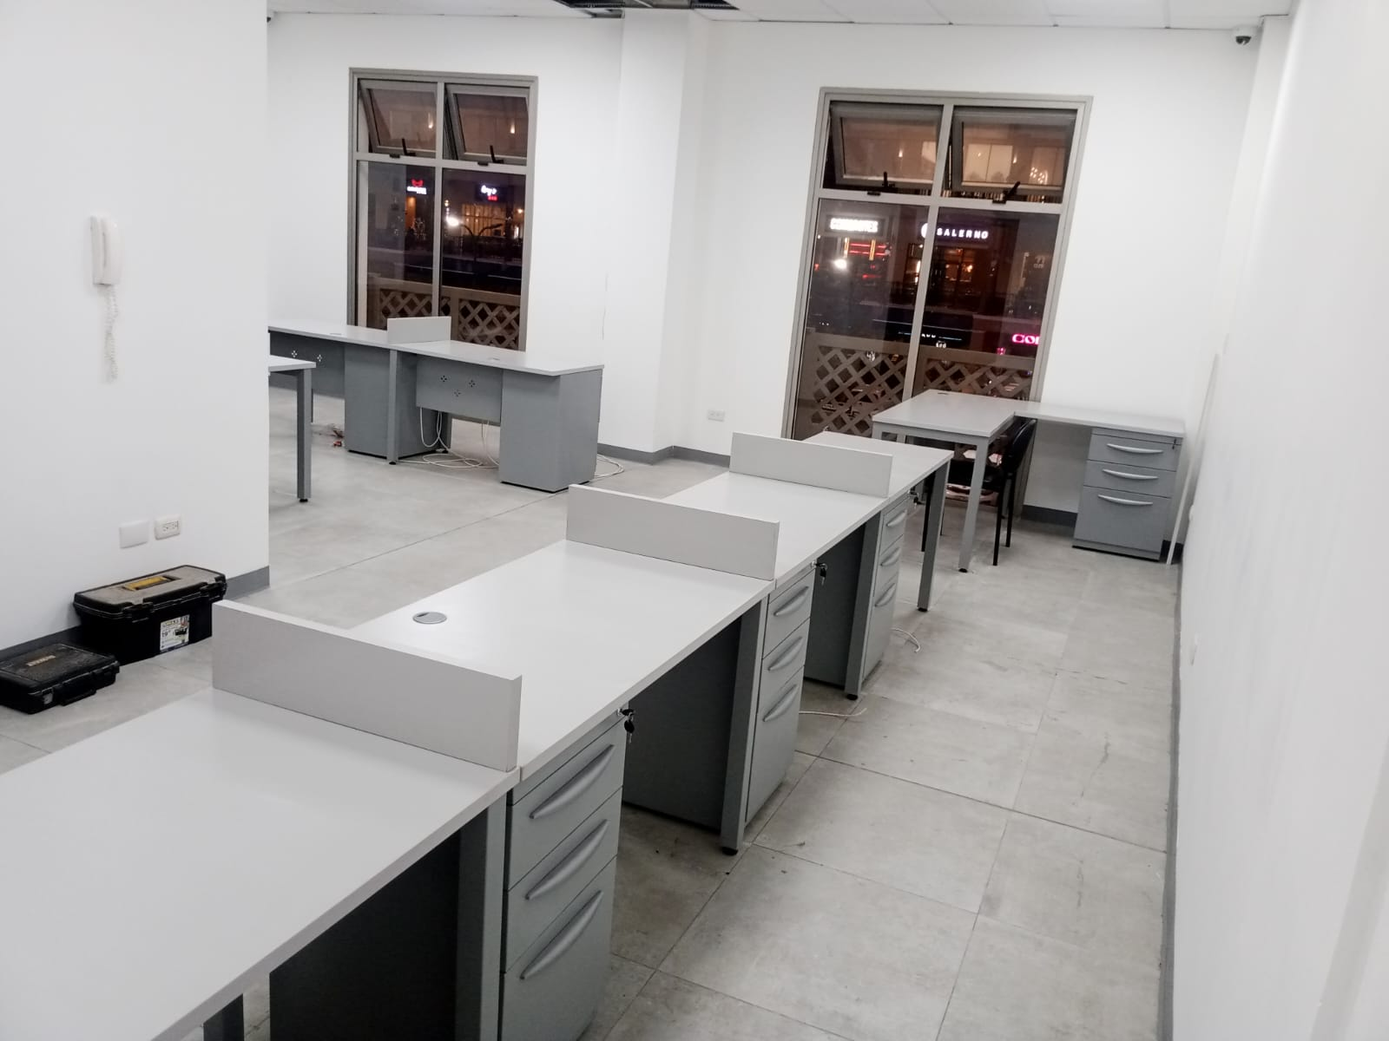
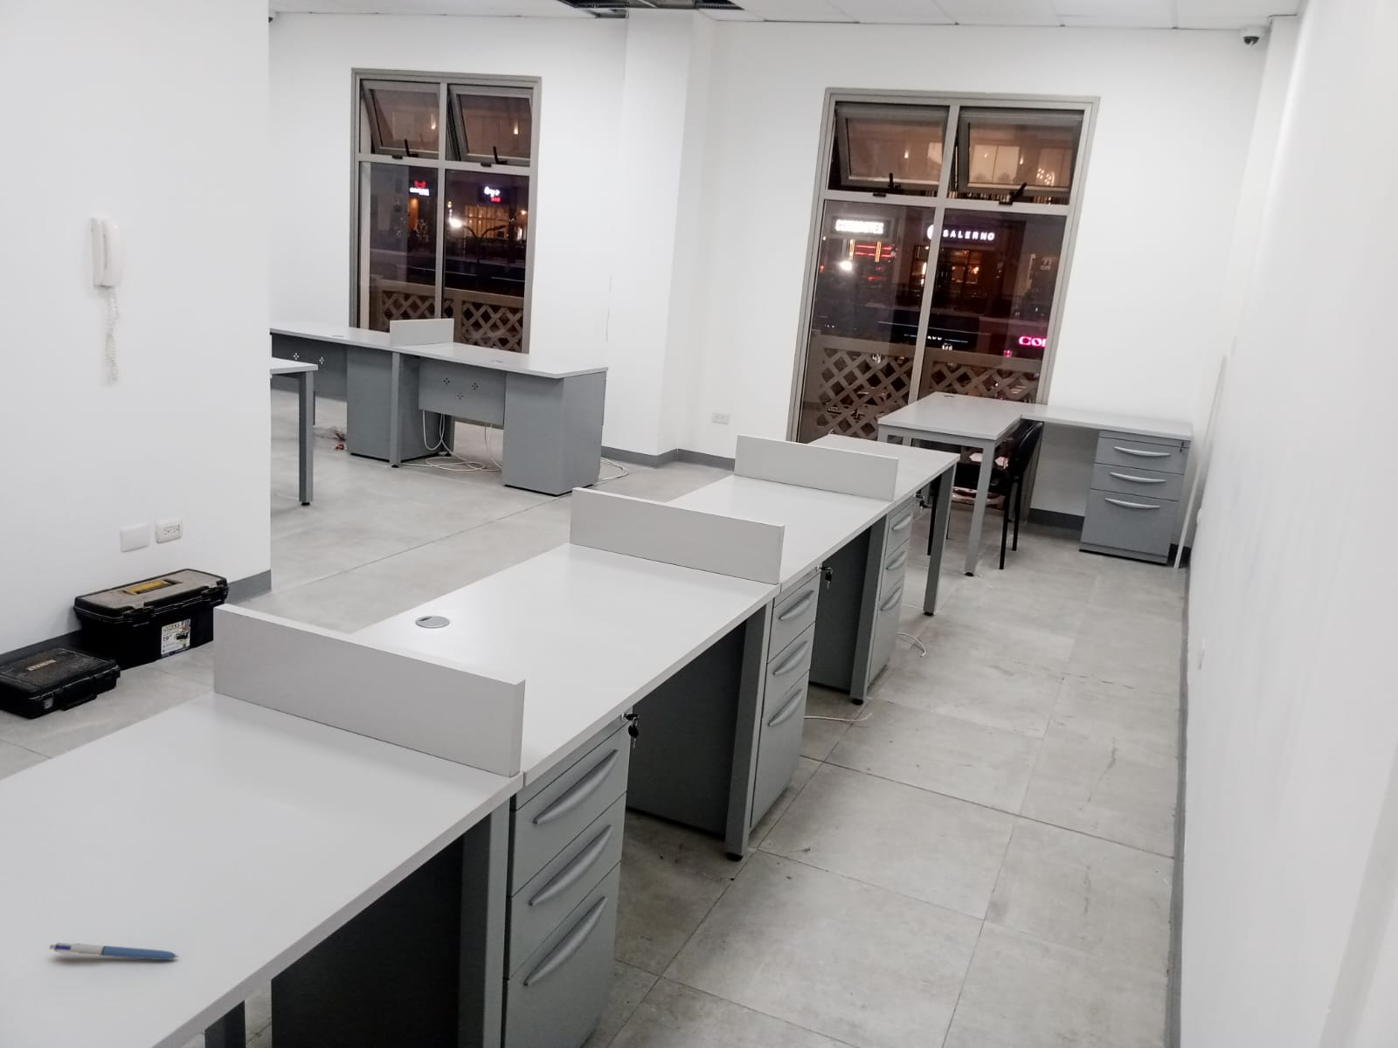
+ pen (113, 952)
